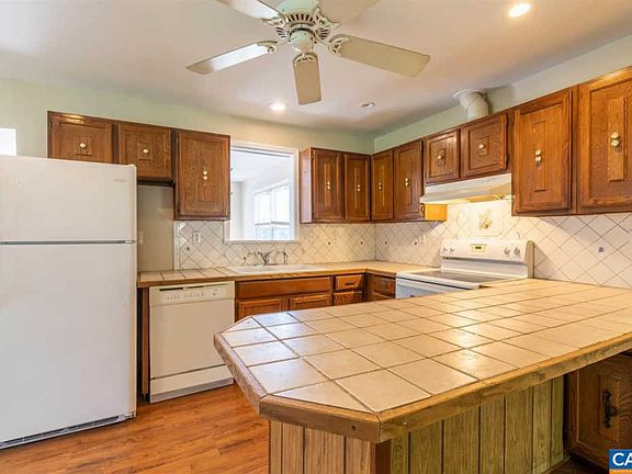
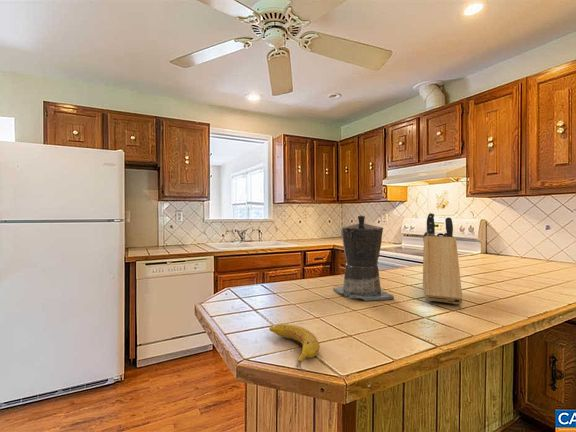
+ coffee maker (361, 254)
+ knife block (439, 253)
+ fruit (295, 339)
